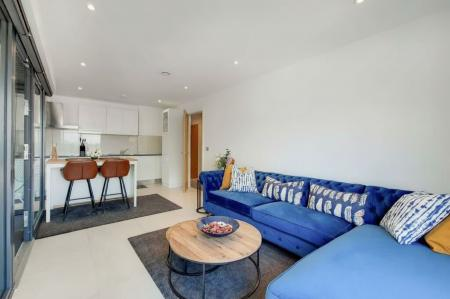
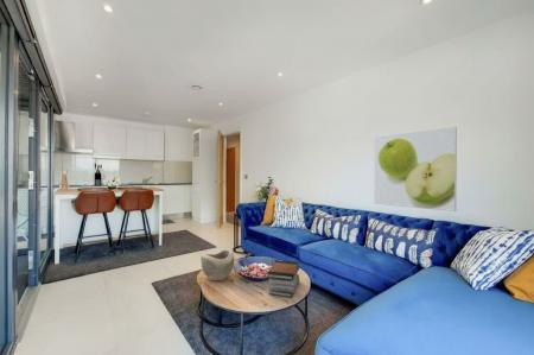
+ decorative bowl (217, 265)
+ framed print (411, 170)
+ book stack (284, 277)
